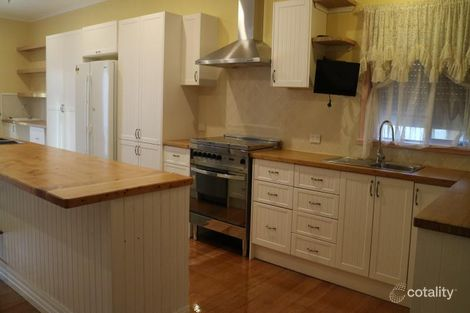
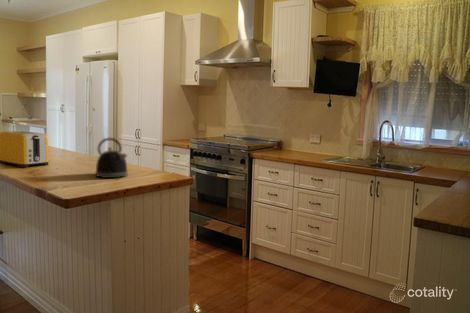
+ kettle (111, 156)
+ toaster (24, 148)
